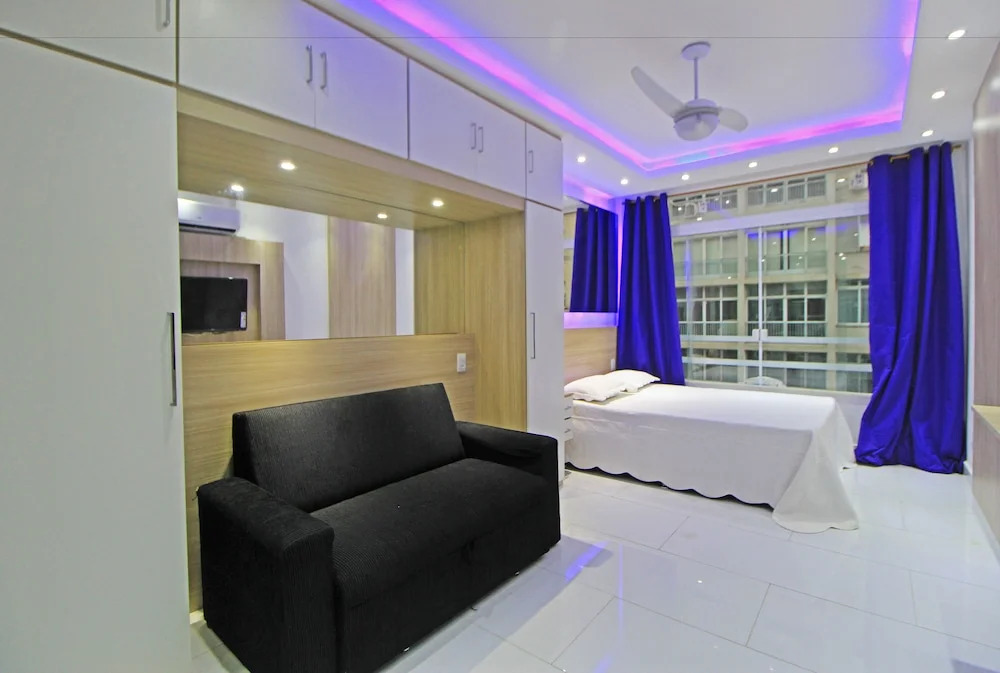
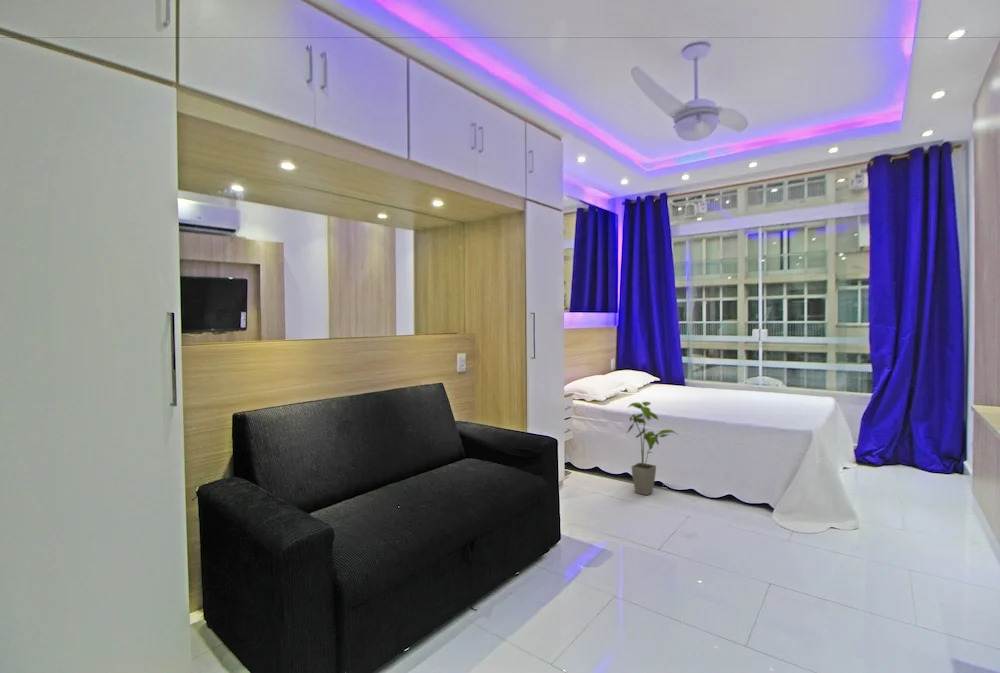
+ house plant (649, 448)
